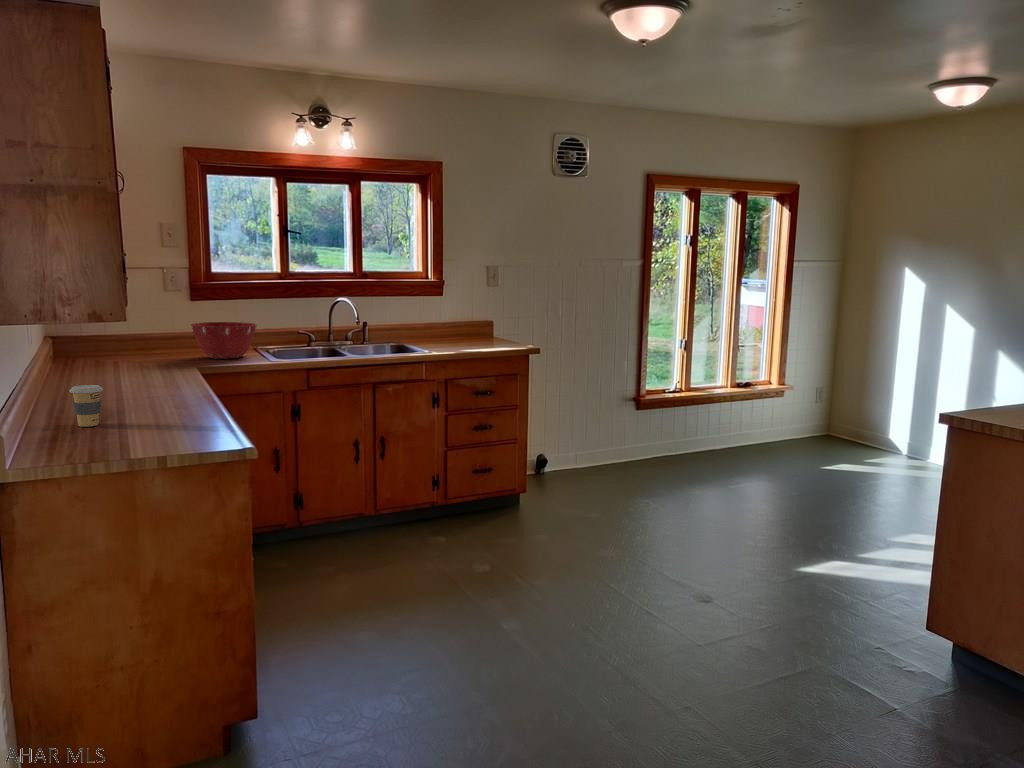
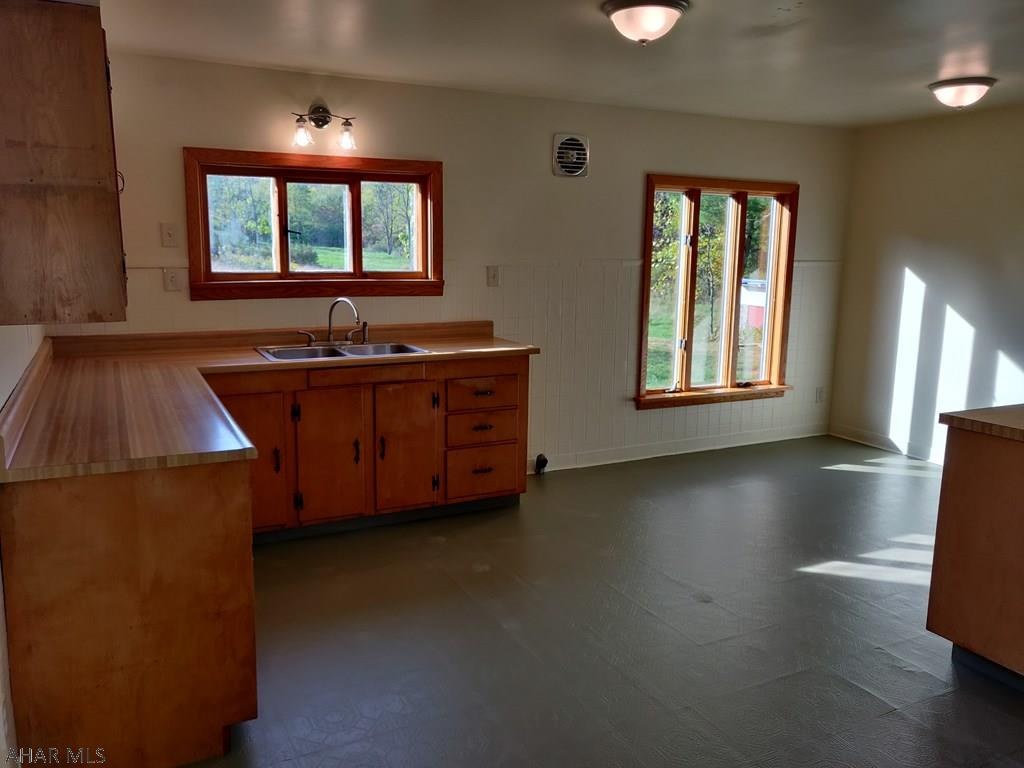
- coffee cup (87, 405)
- mixing bowl (224, 340)
